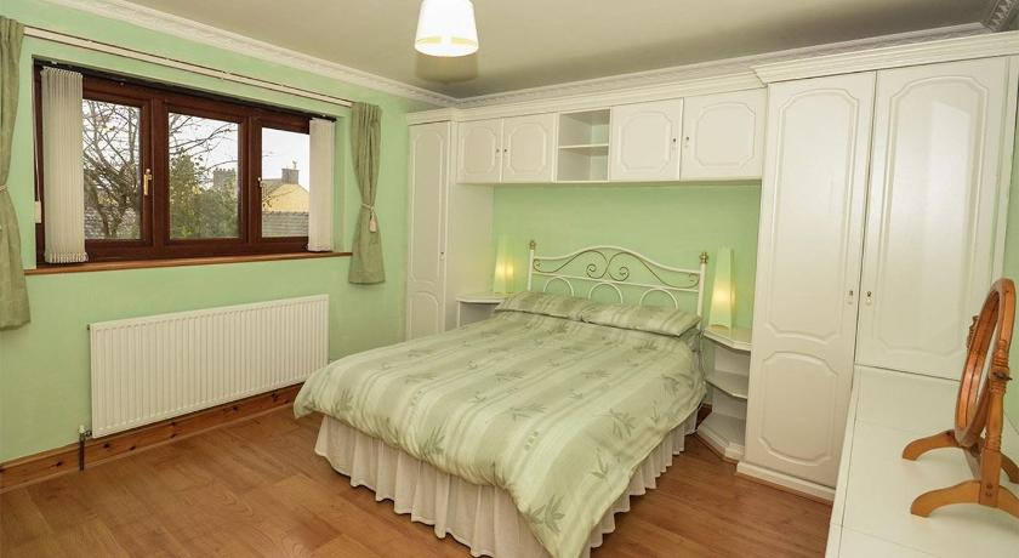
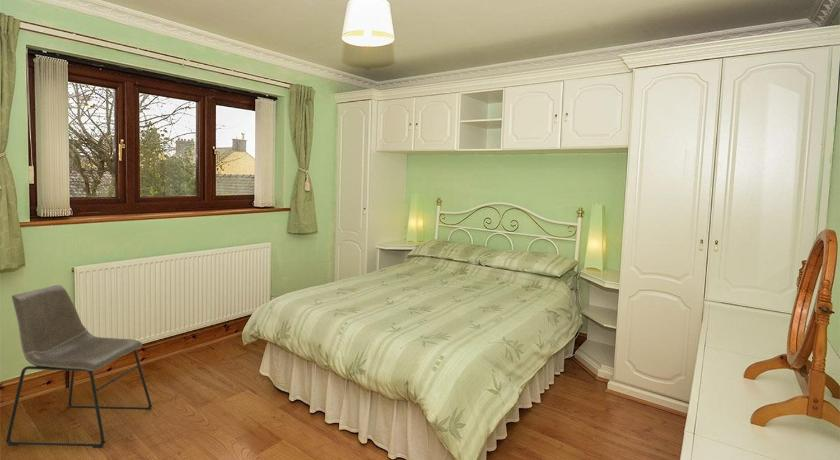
+ chair (81, 359)
